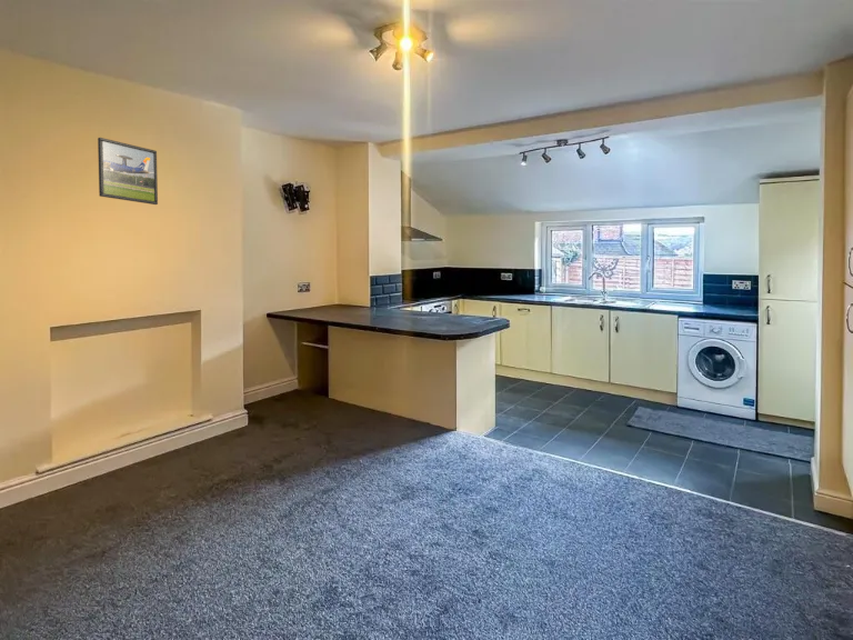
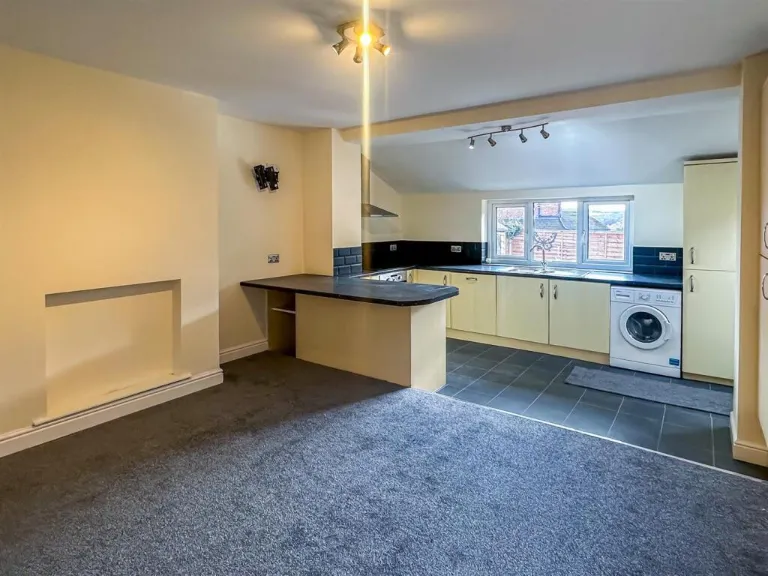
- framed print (129, 172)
